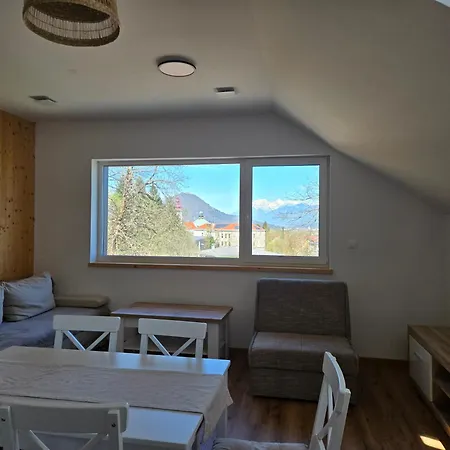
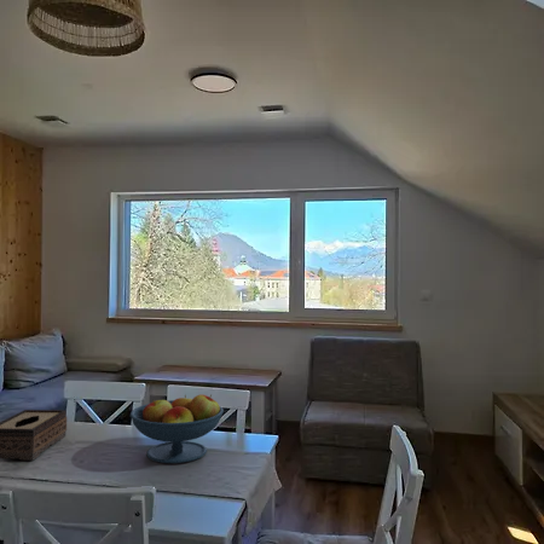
+ tissue box (28, 433)
+ fruit bowl (176, 424)
